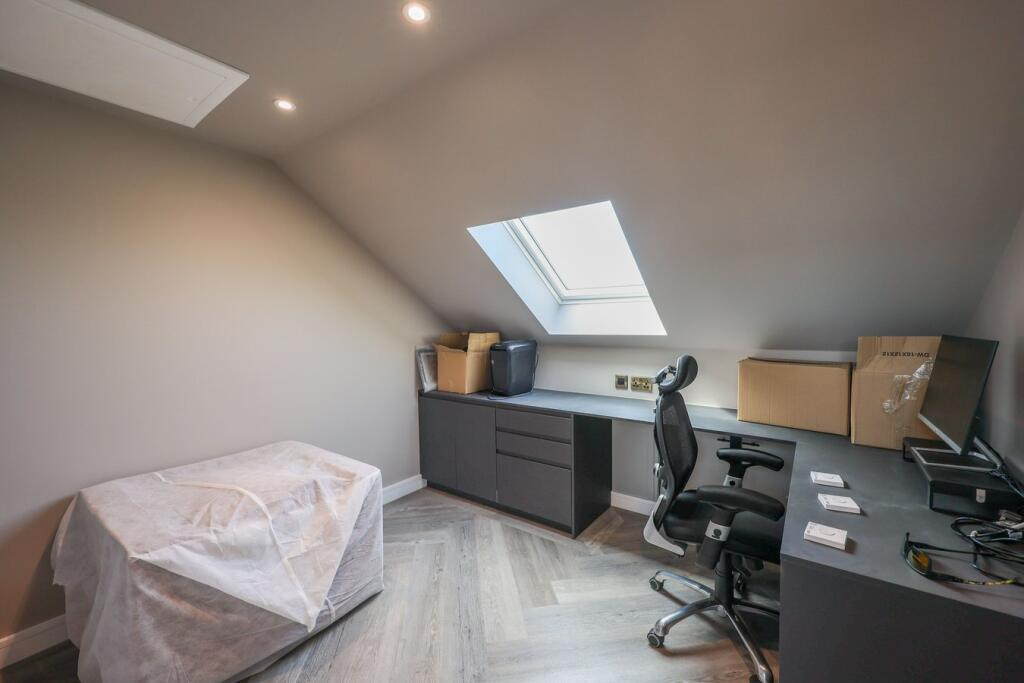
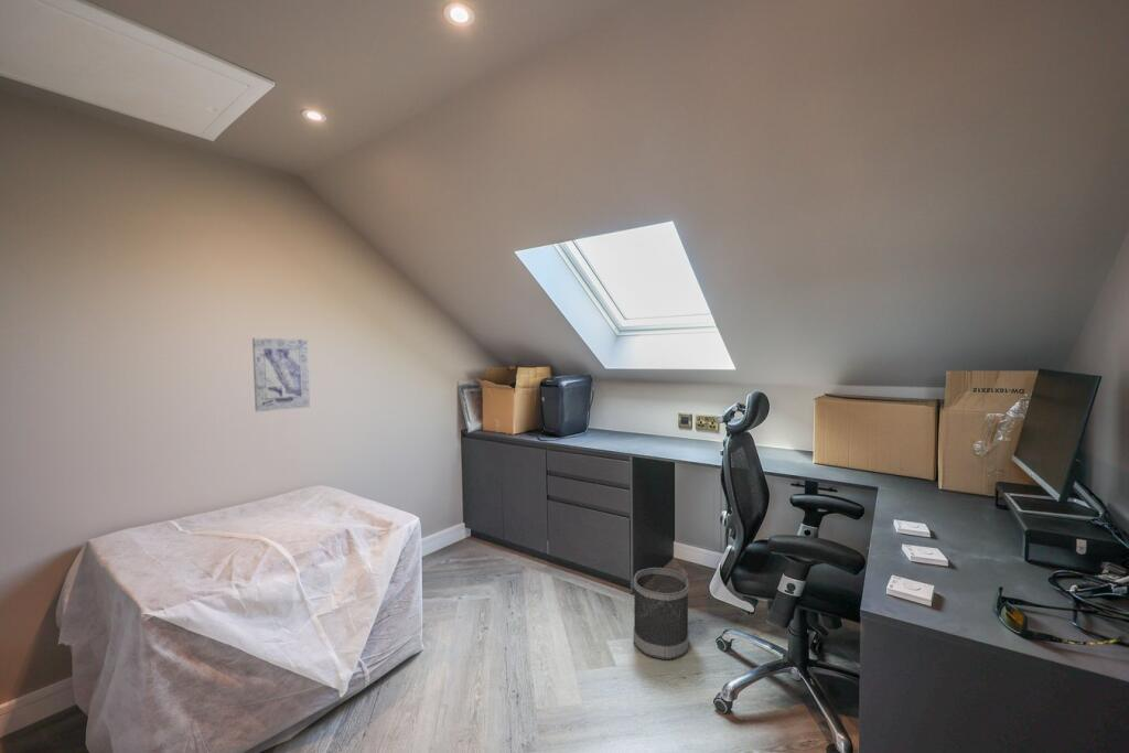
+ wall art (282, 374)
+ wastebasket (660, 611)
